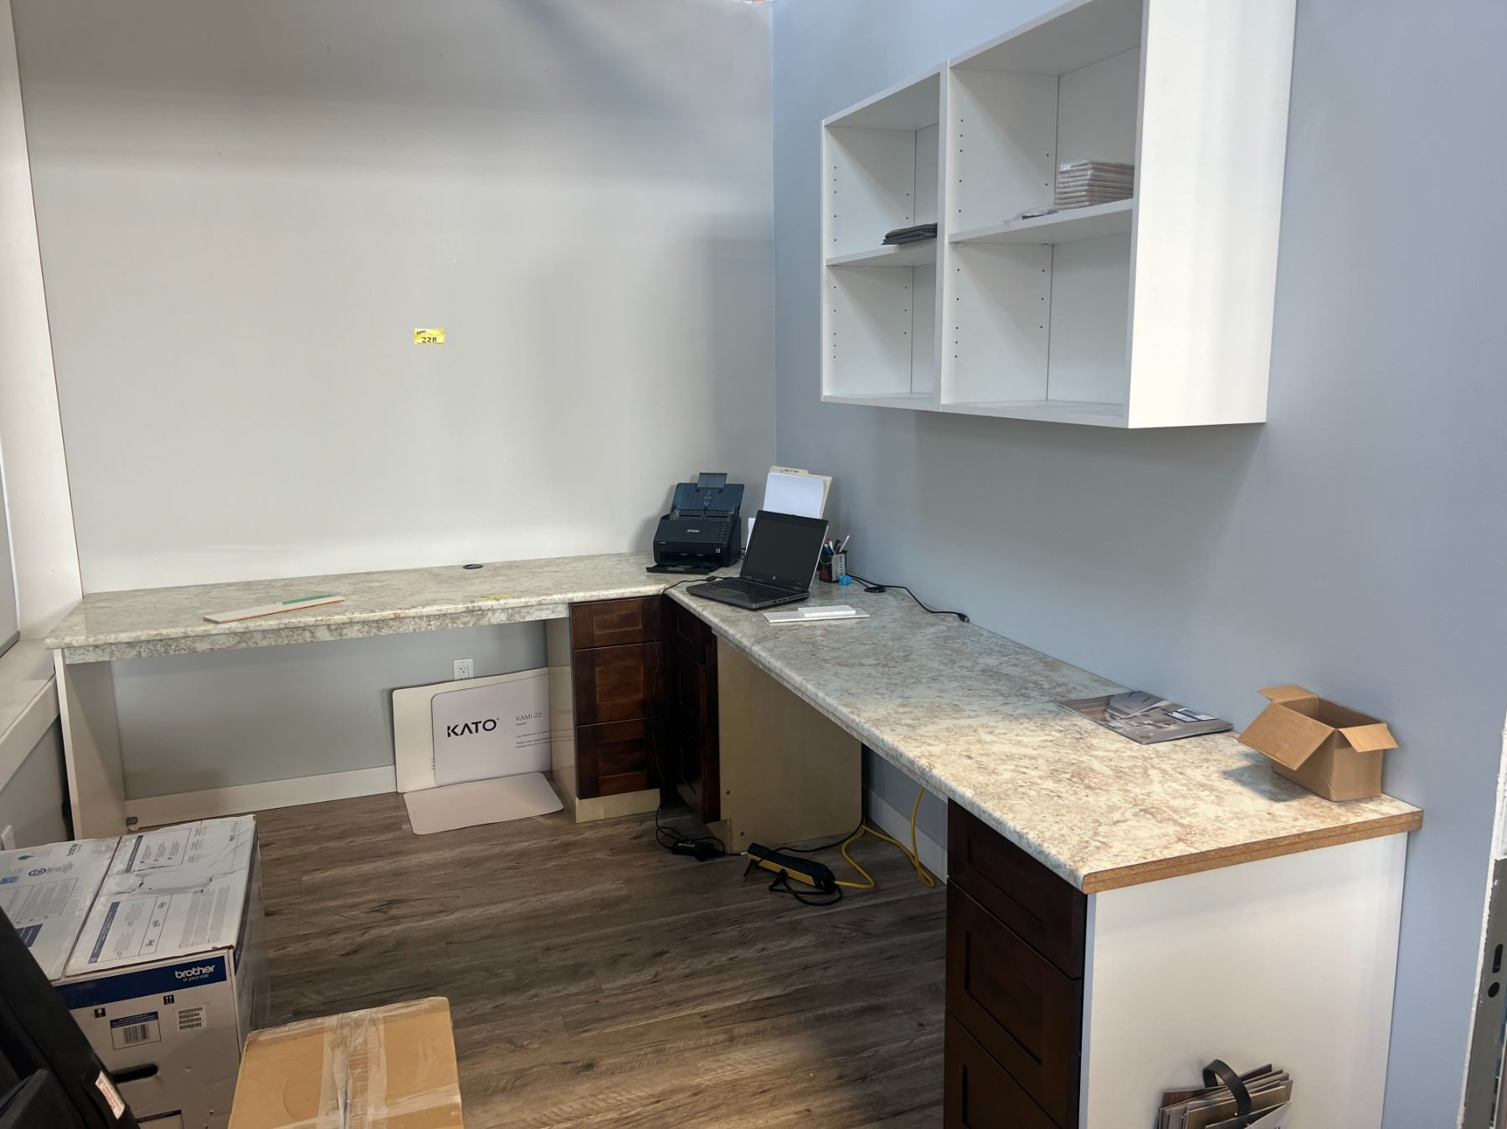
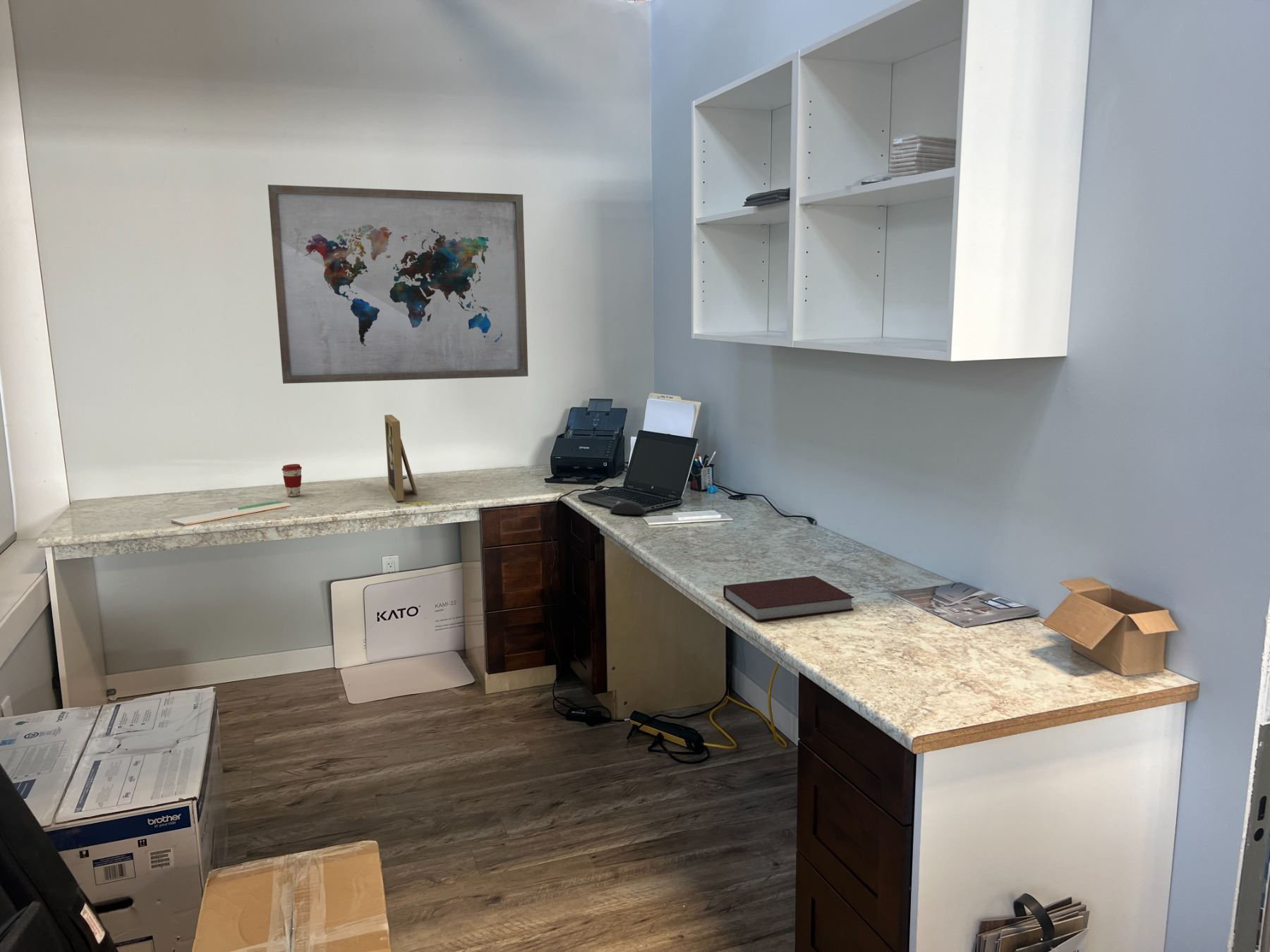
+ notebook (787, 597)
+ mouse (628, 507)
+ wall art (406, 286)
+ picture frame (402, 456)
+ coffee cup (292, 480)
